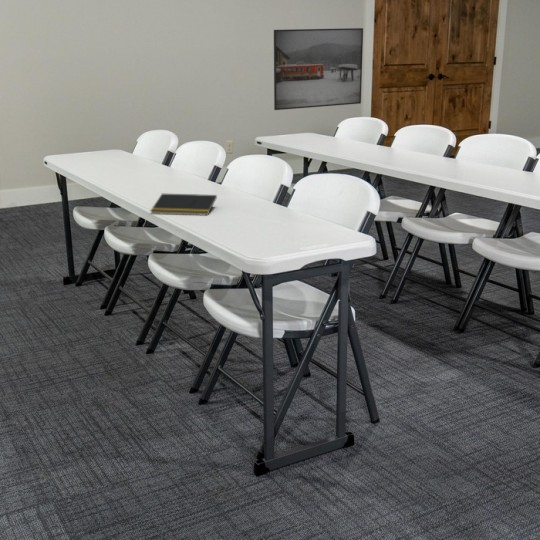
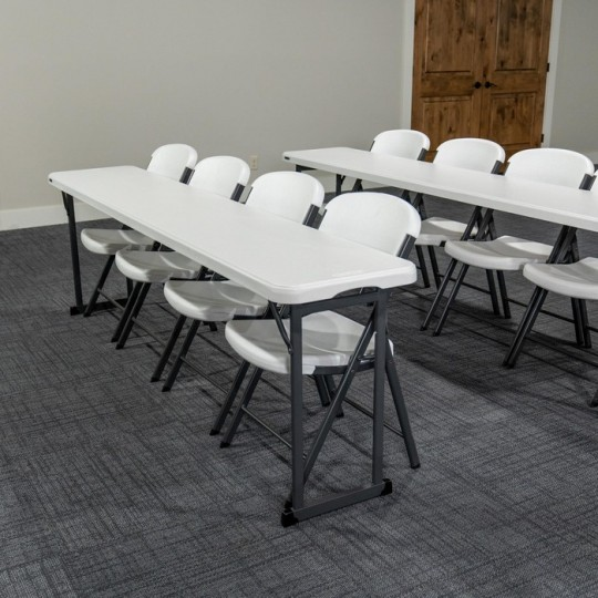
- notepad (184, 204)
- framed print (319, 68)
